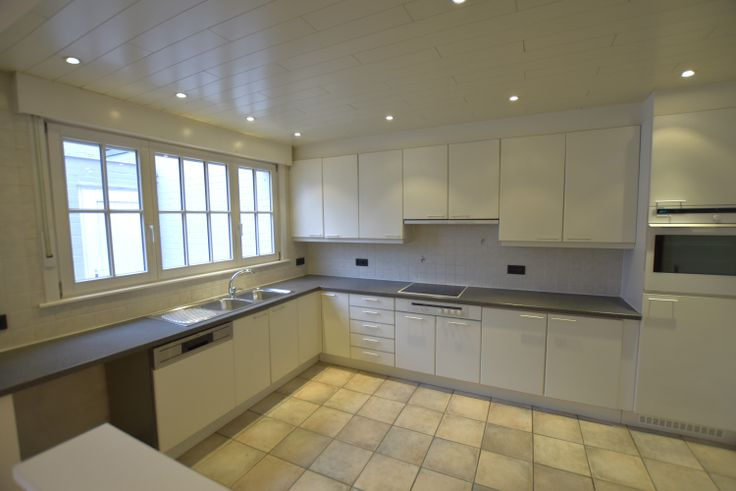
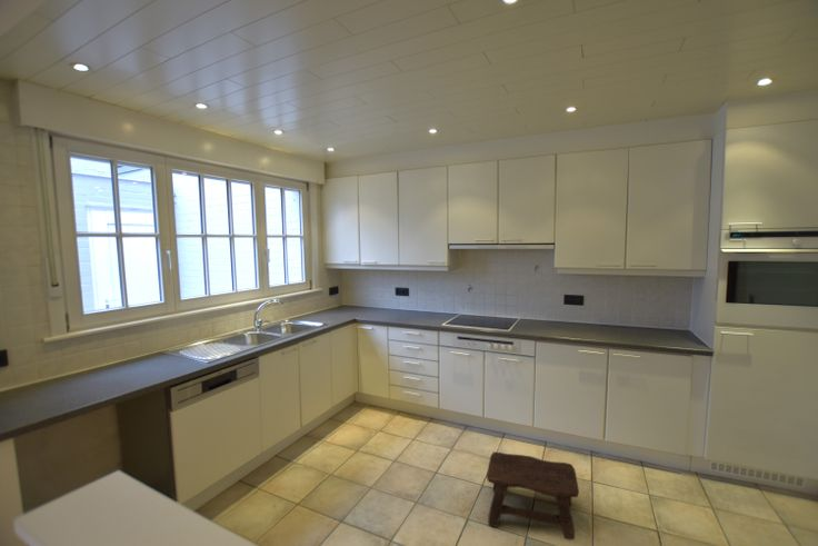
+ stool (530, 489)
